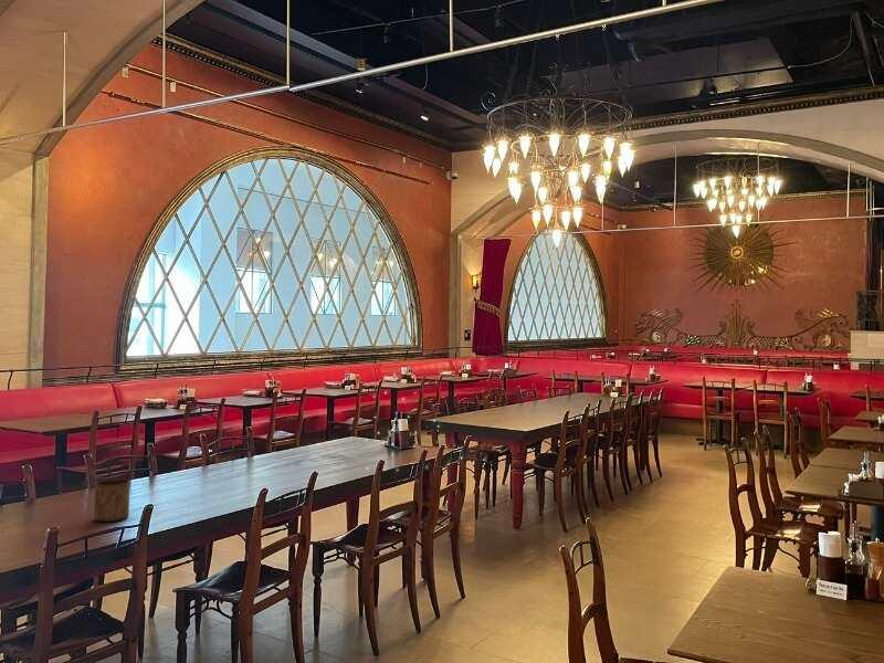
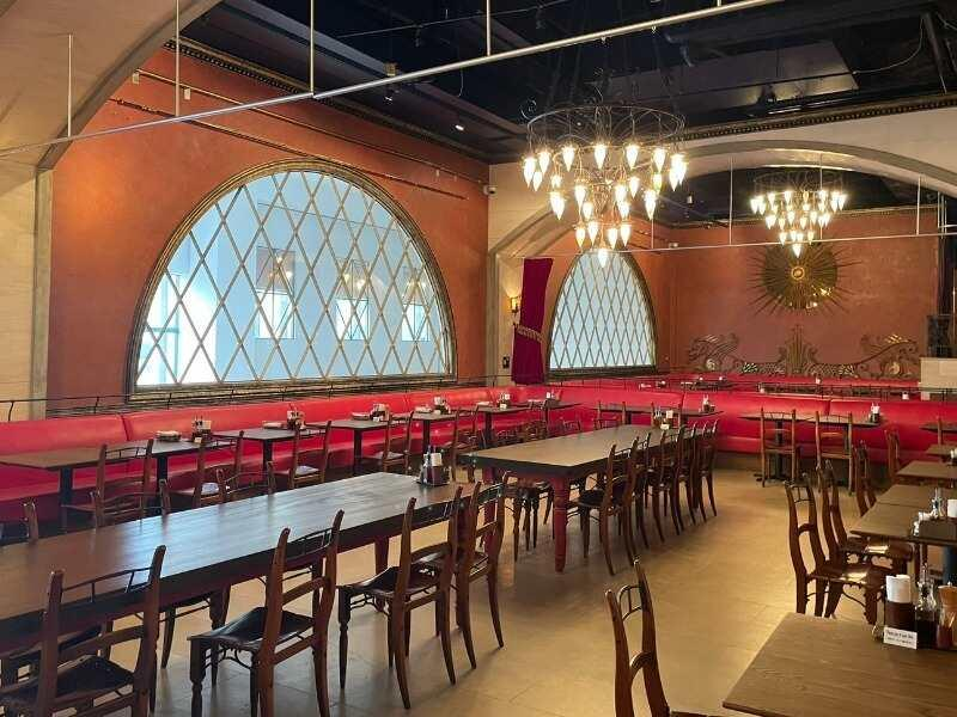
- cup (112, 499)
